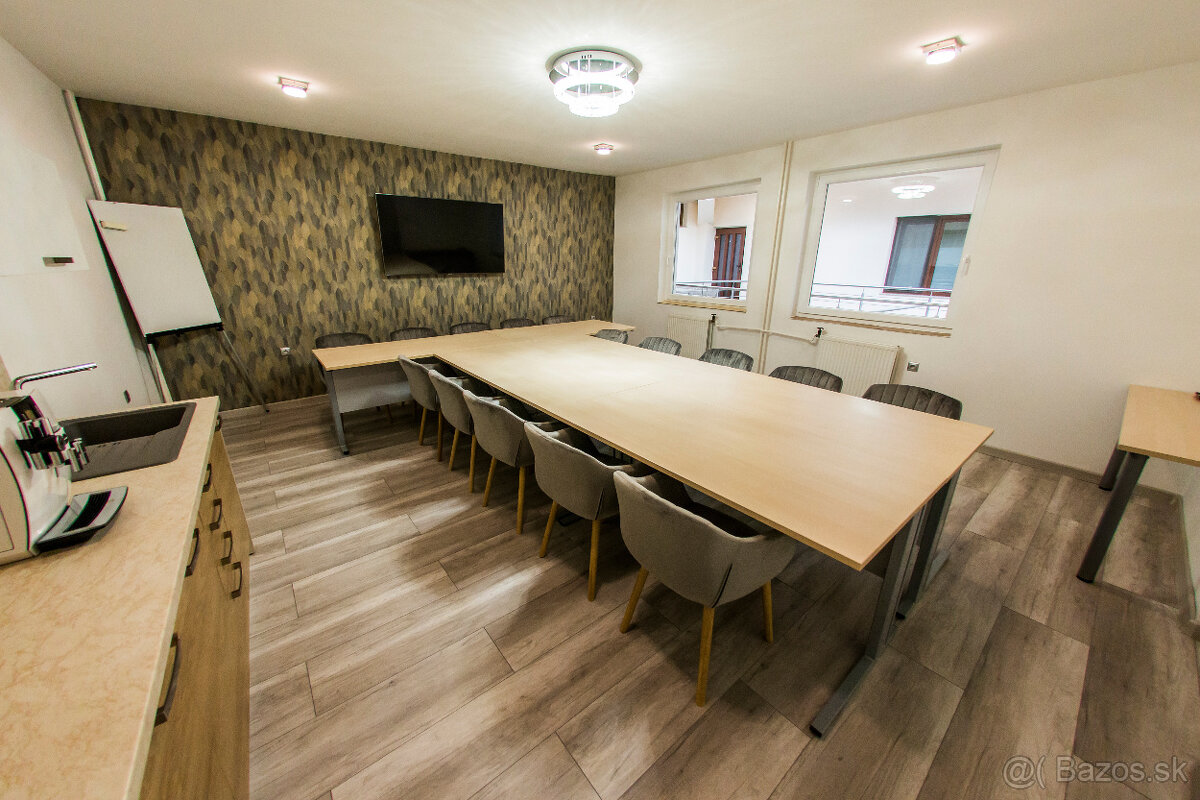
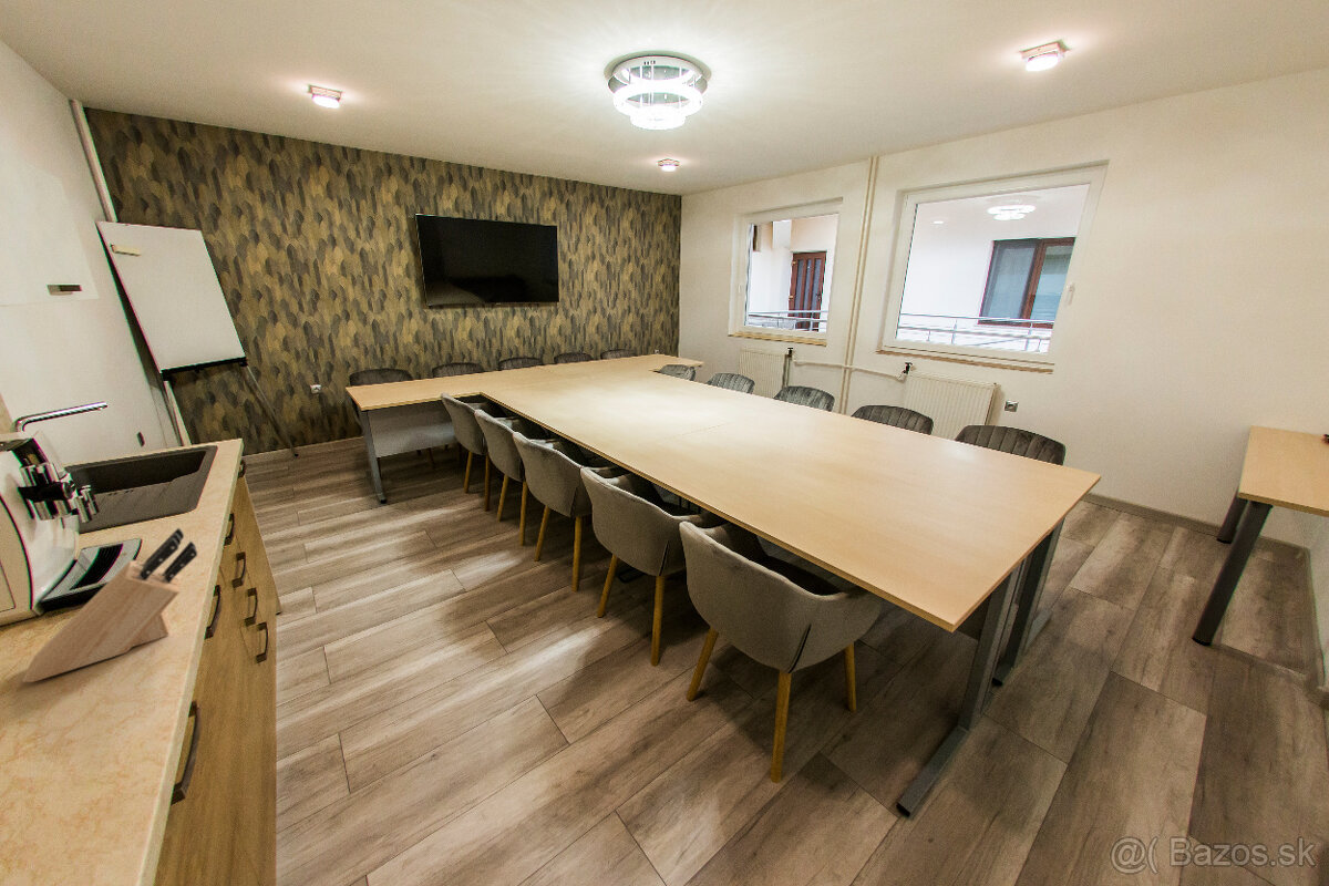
+ knife block (115, 596)
